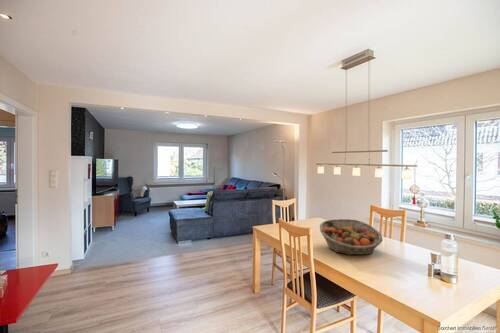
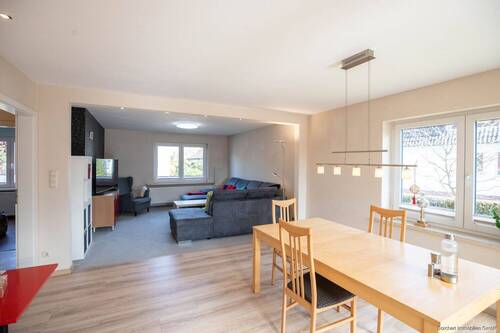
- fruit basket (349, 236)
